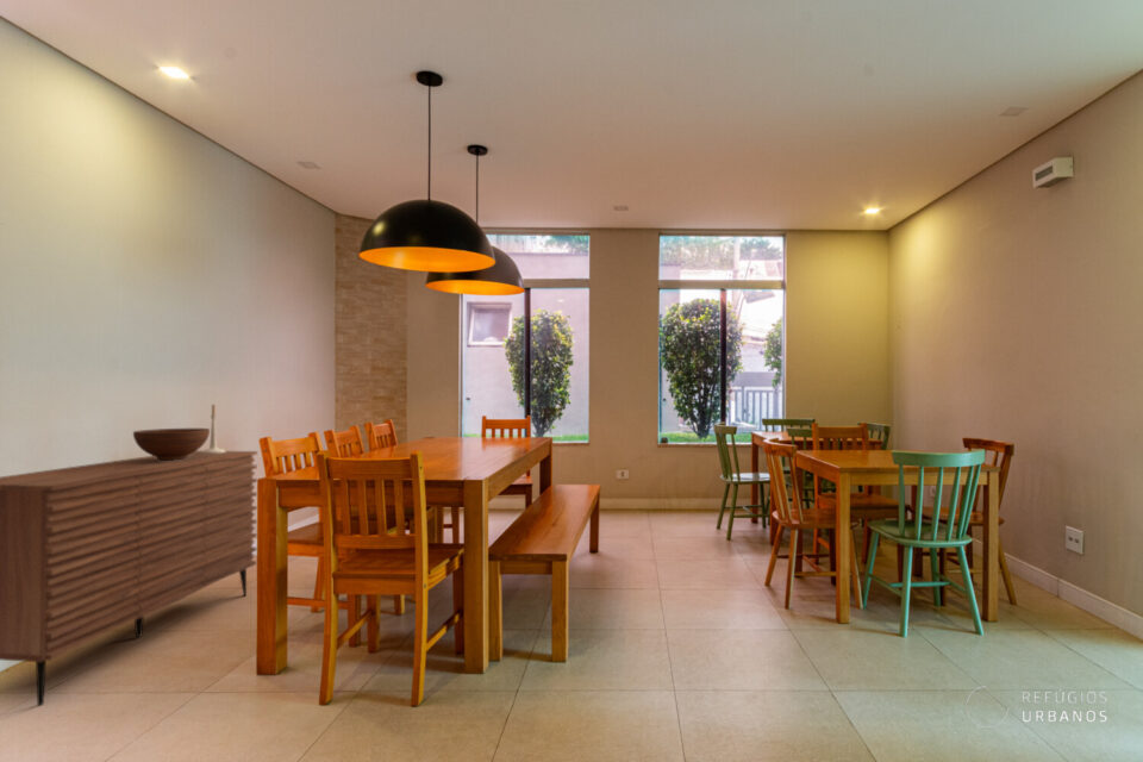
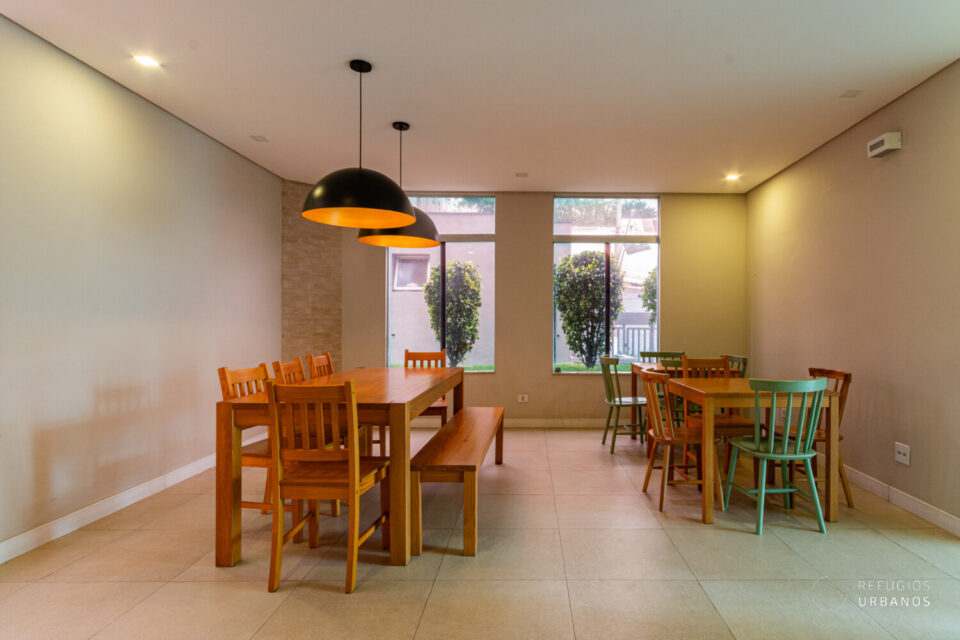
- fruit bowl (171, 444)
- sideboard (135, 550)
- candlestick (213, 427)
